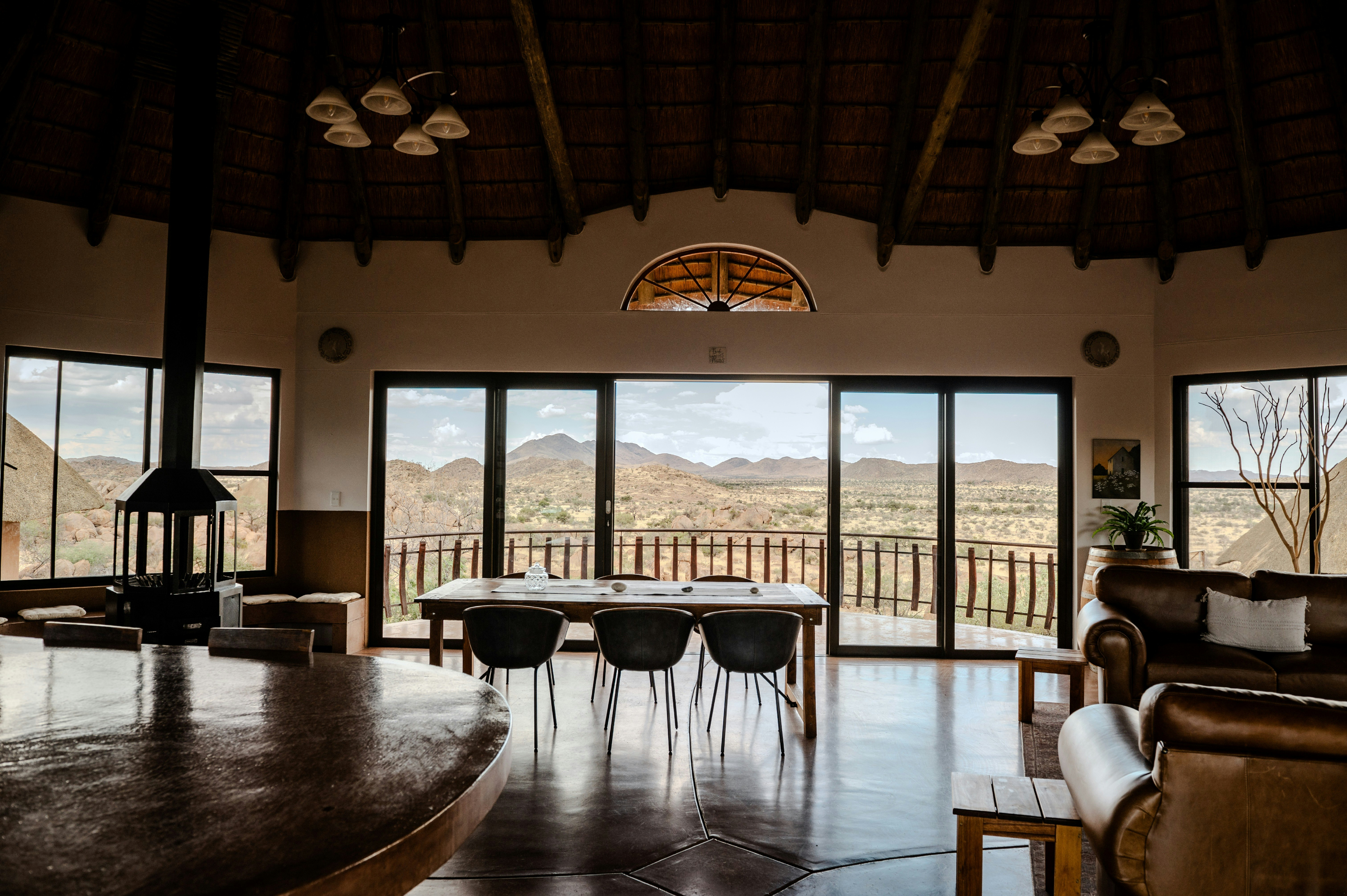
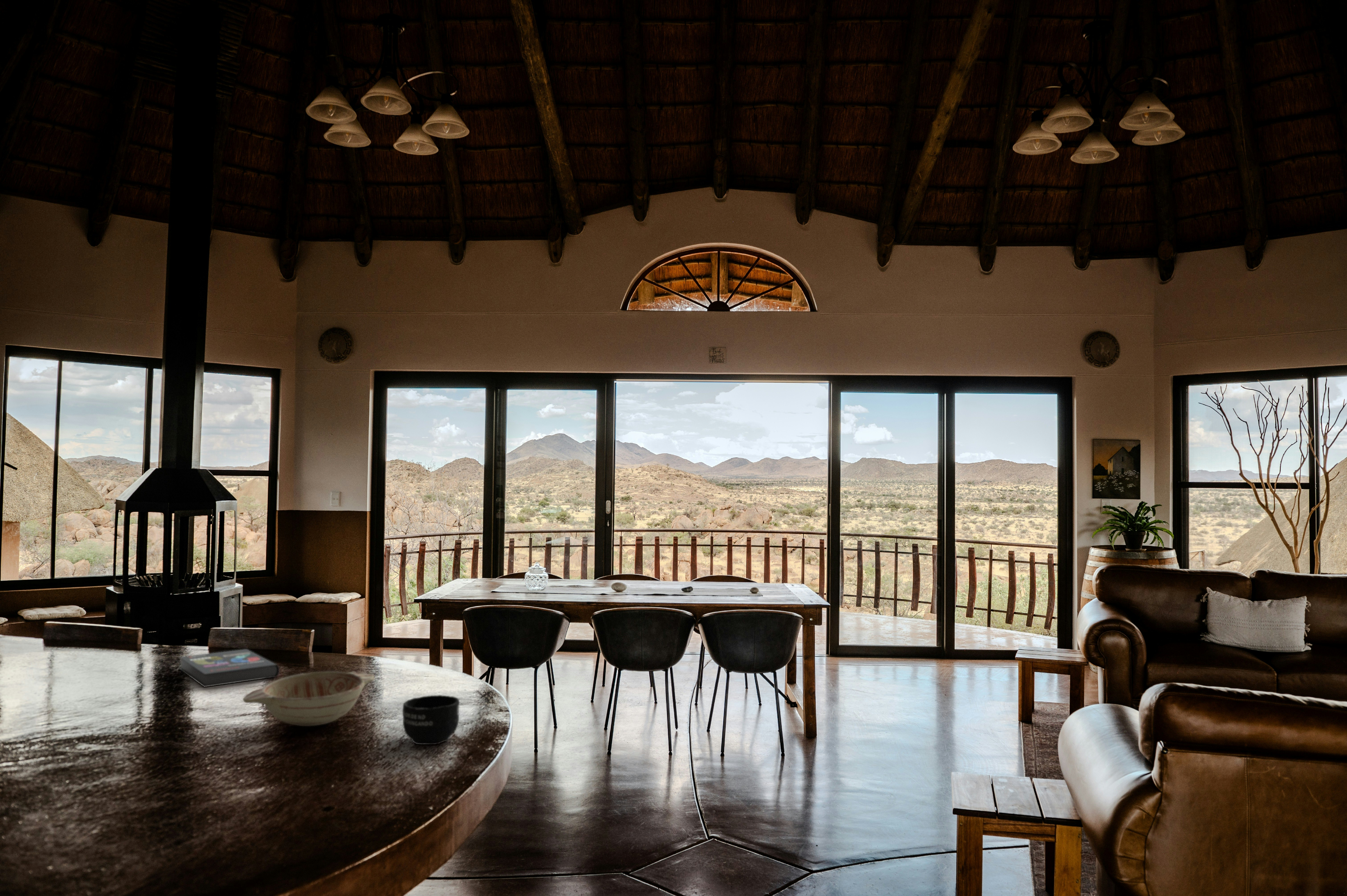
+ decorative bowl (313, 702)
+ book (228, 666)
+ mug (427, 718)
